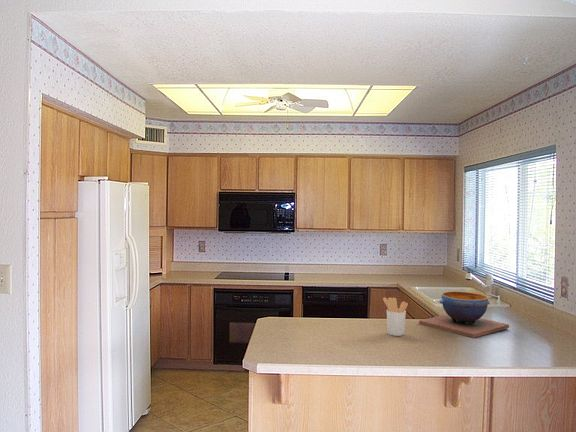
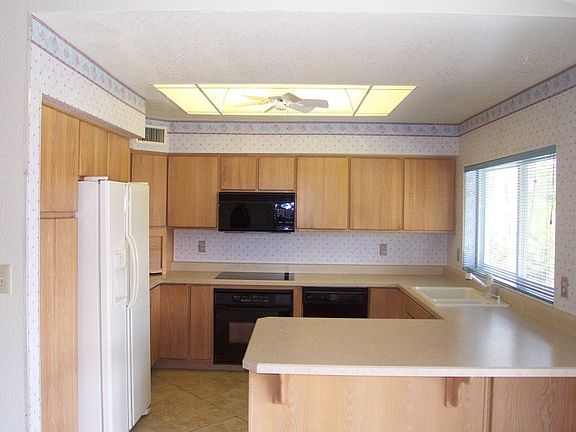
- utensil holder (393, 315)
- decorative bowl (463, 310)
